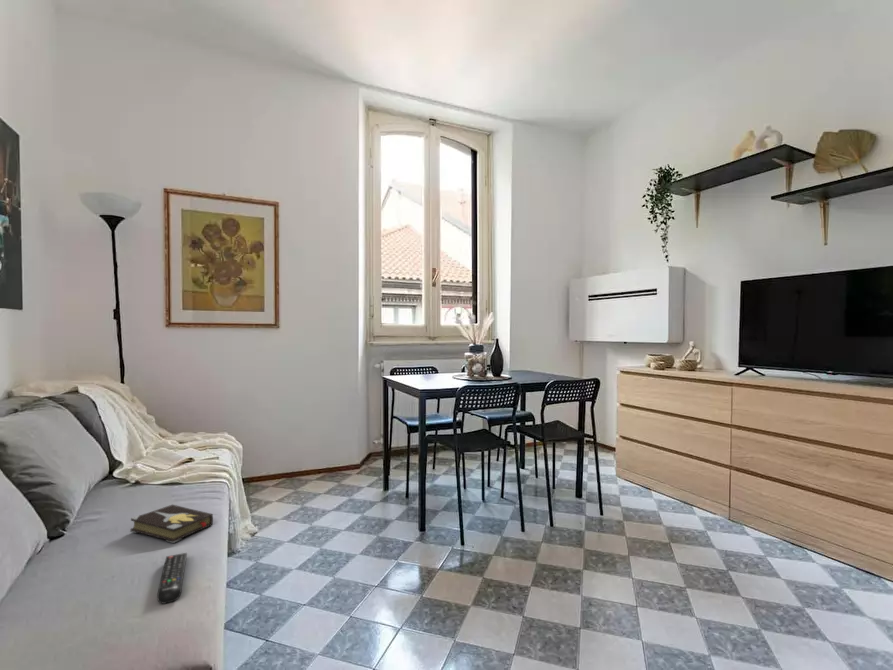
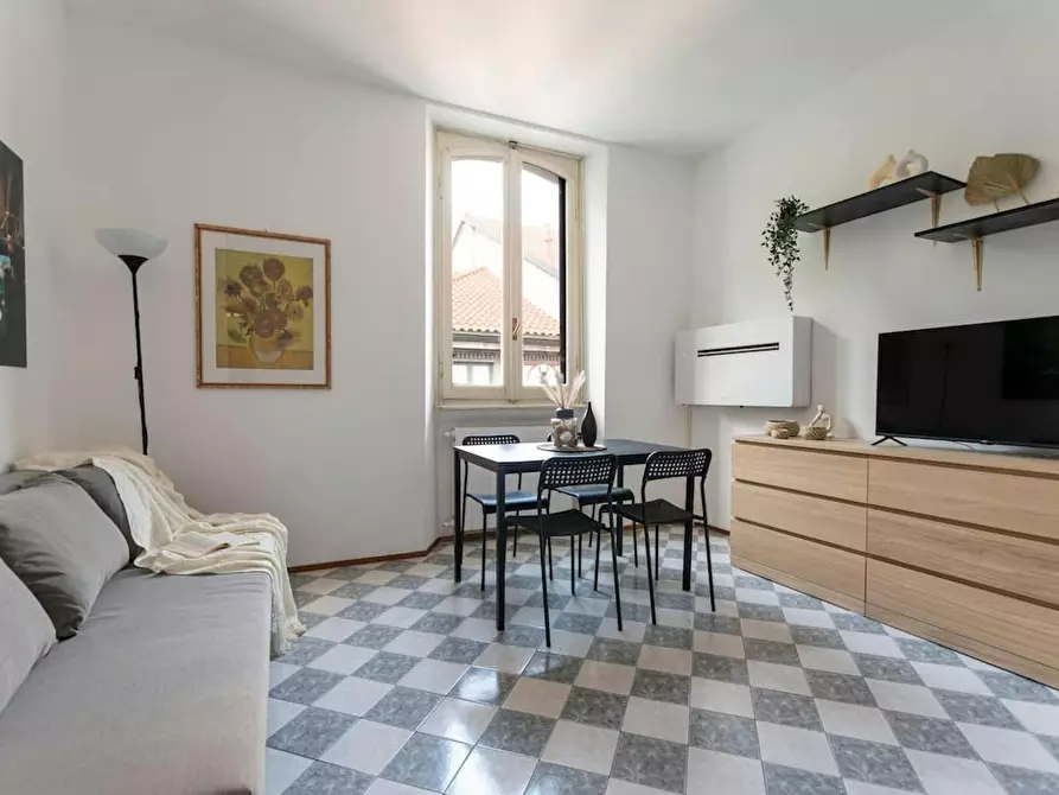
- hardback book (172, 521)
- remote control (173, 574)
